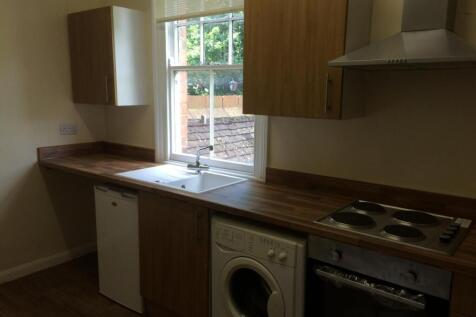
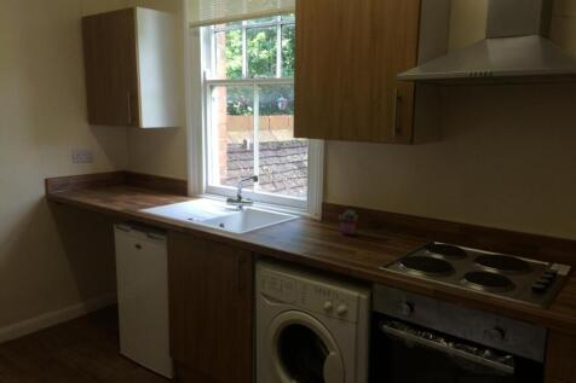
+ potted succulent (347, 221)
